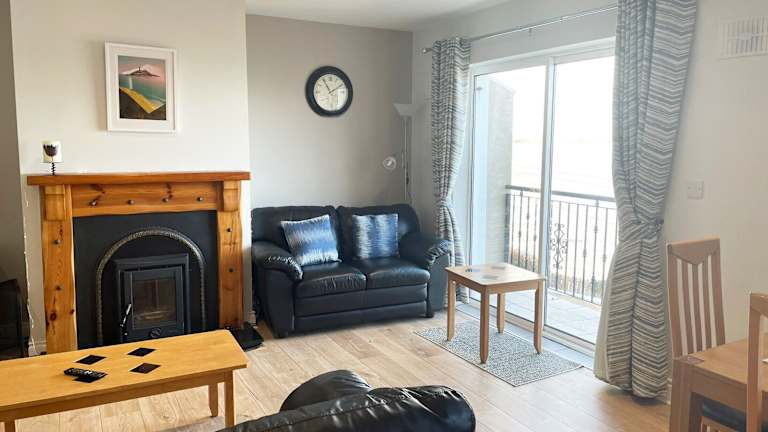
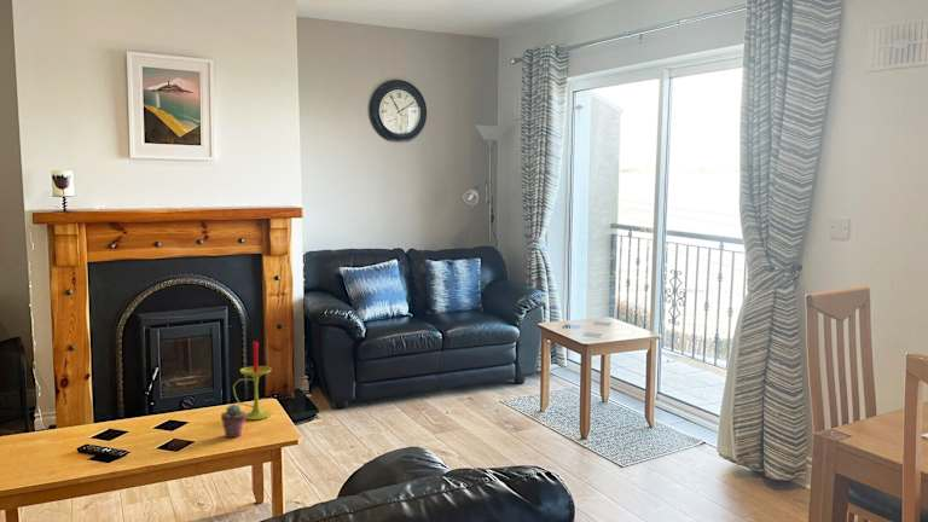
+ potted succulent (233, 419)
+ candle (255, 377)
